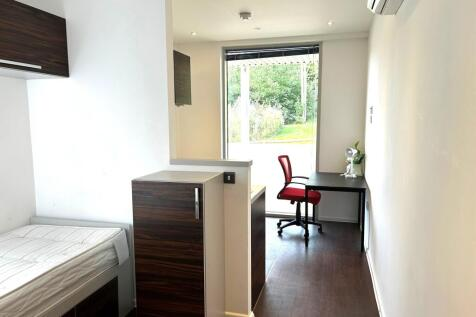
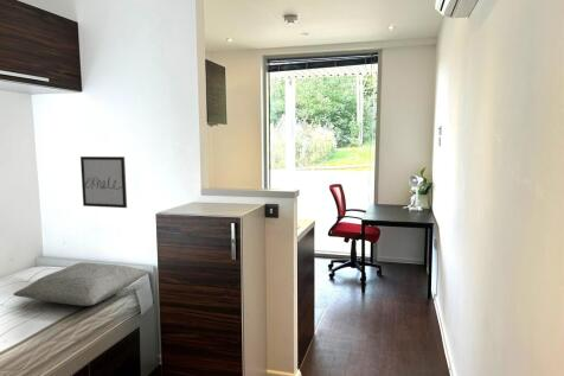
+ wall art (103, 181)
+ pillow (85, 282)
